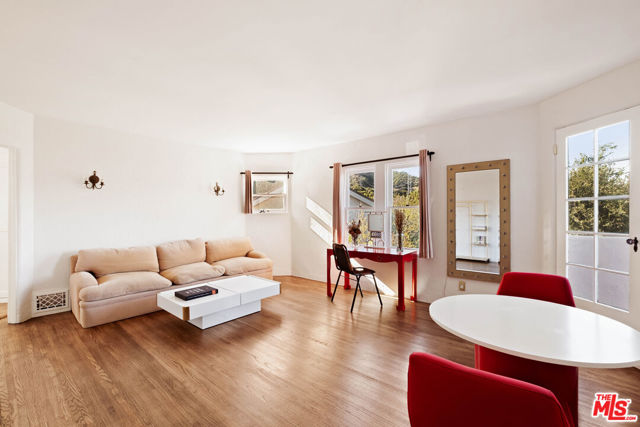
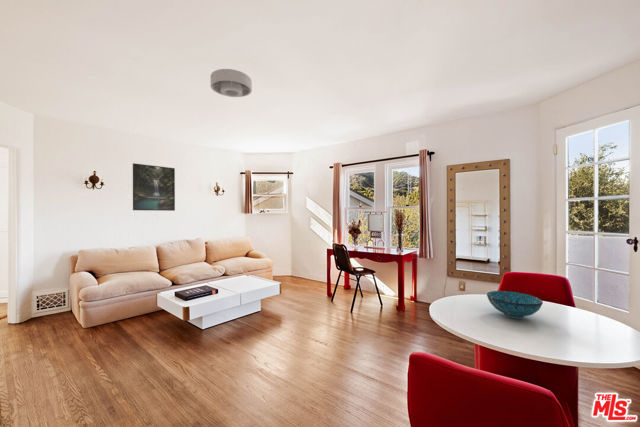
+ ceiling light (231, 85)
+ decorative bowl (513, 306)
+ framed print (154, 188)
